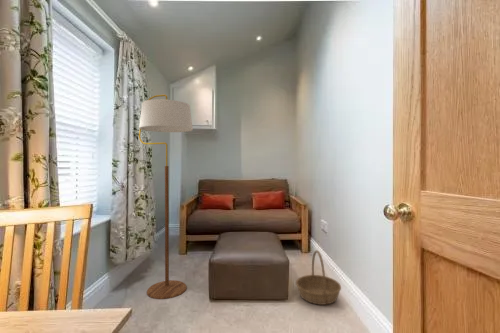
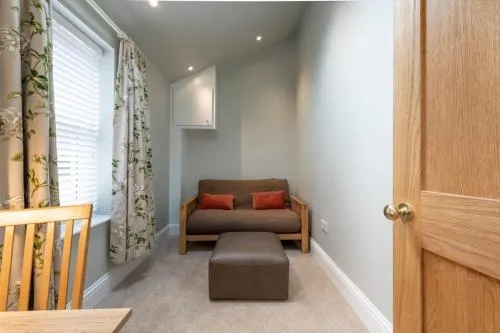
- floor lamp (165, 192)
- basket (318, 275)
